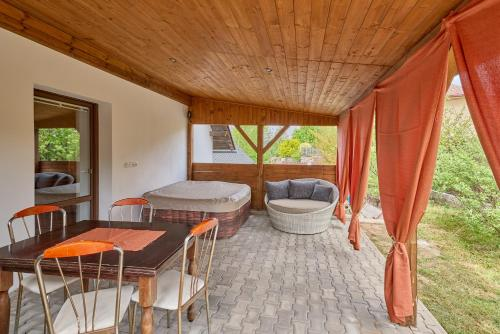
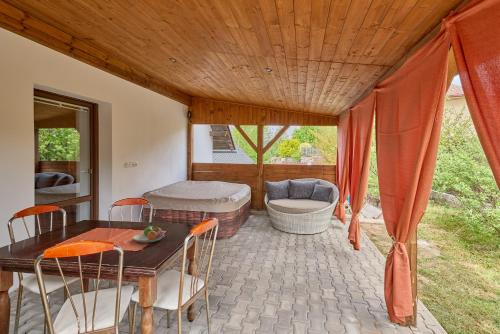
+ fruit bowl (149, 232)
